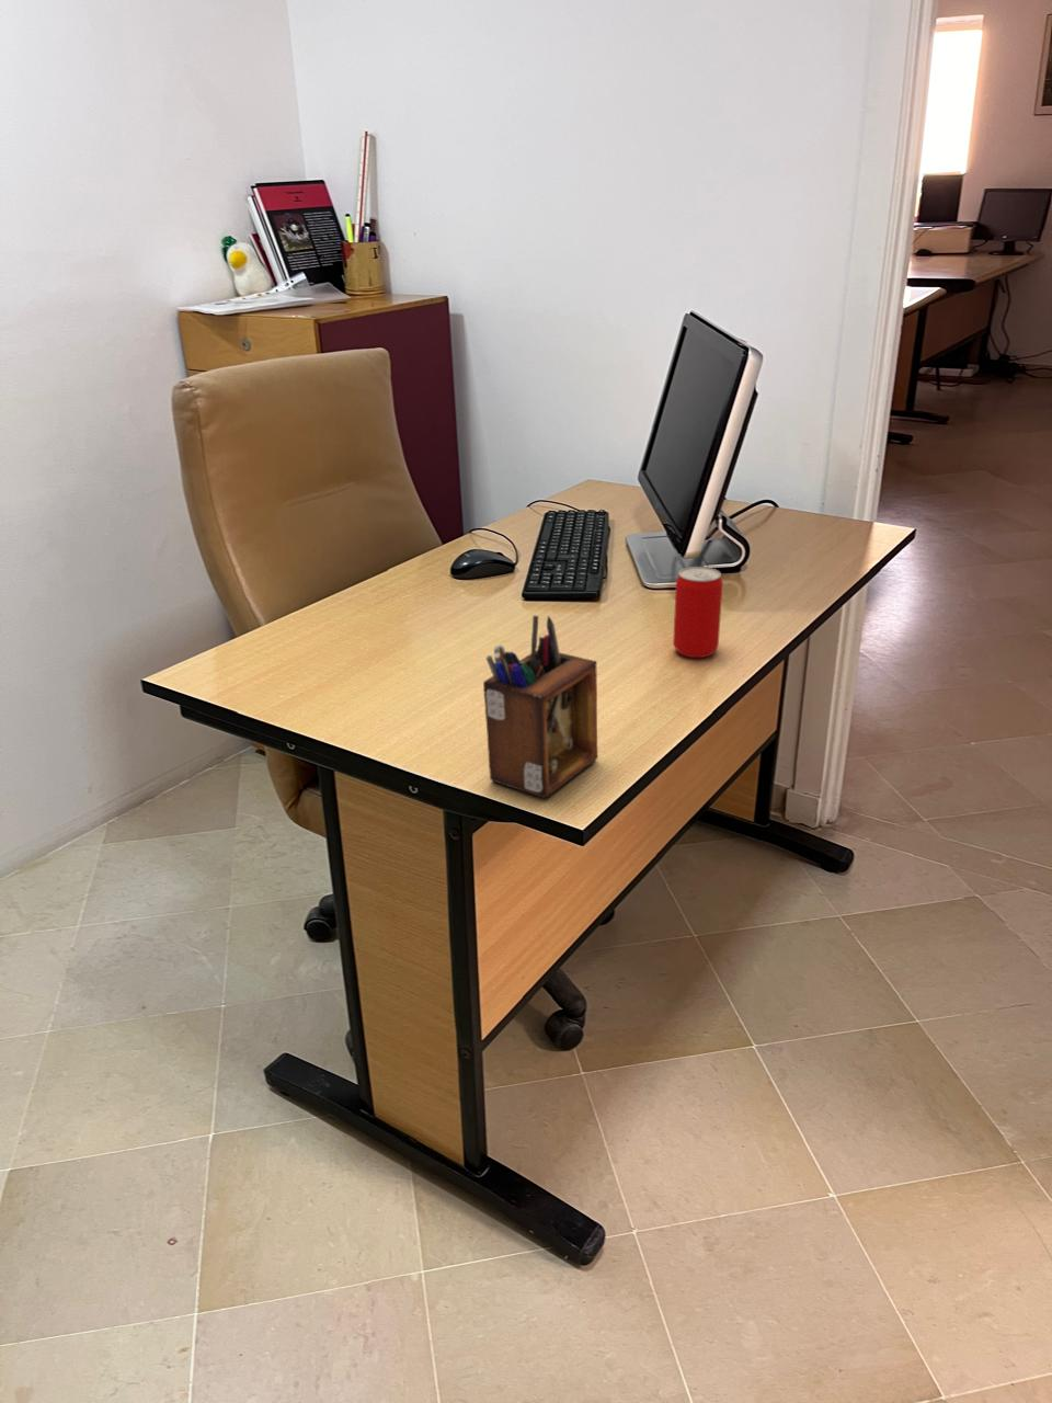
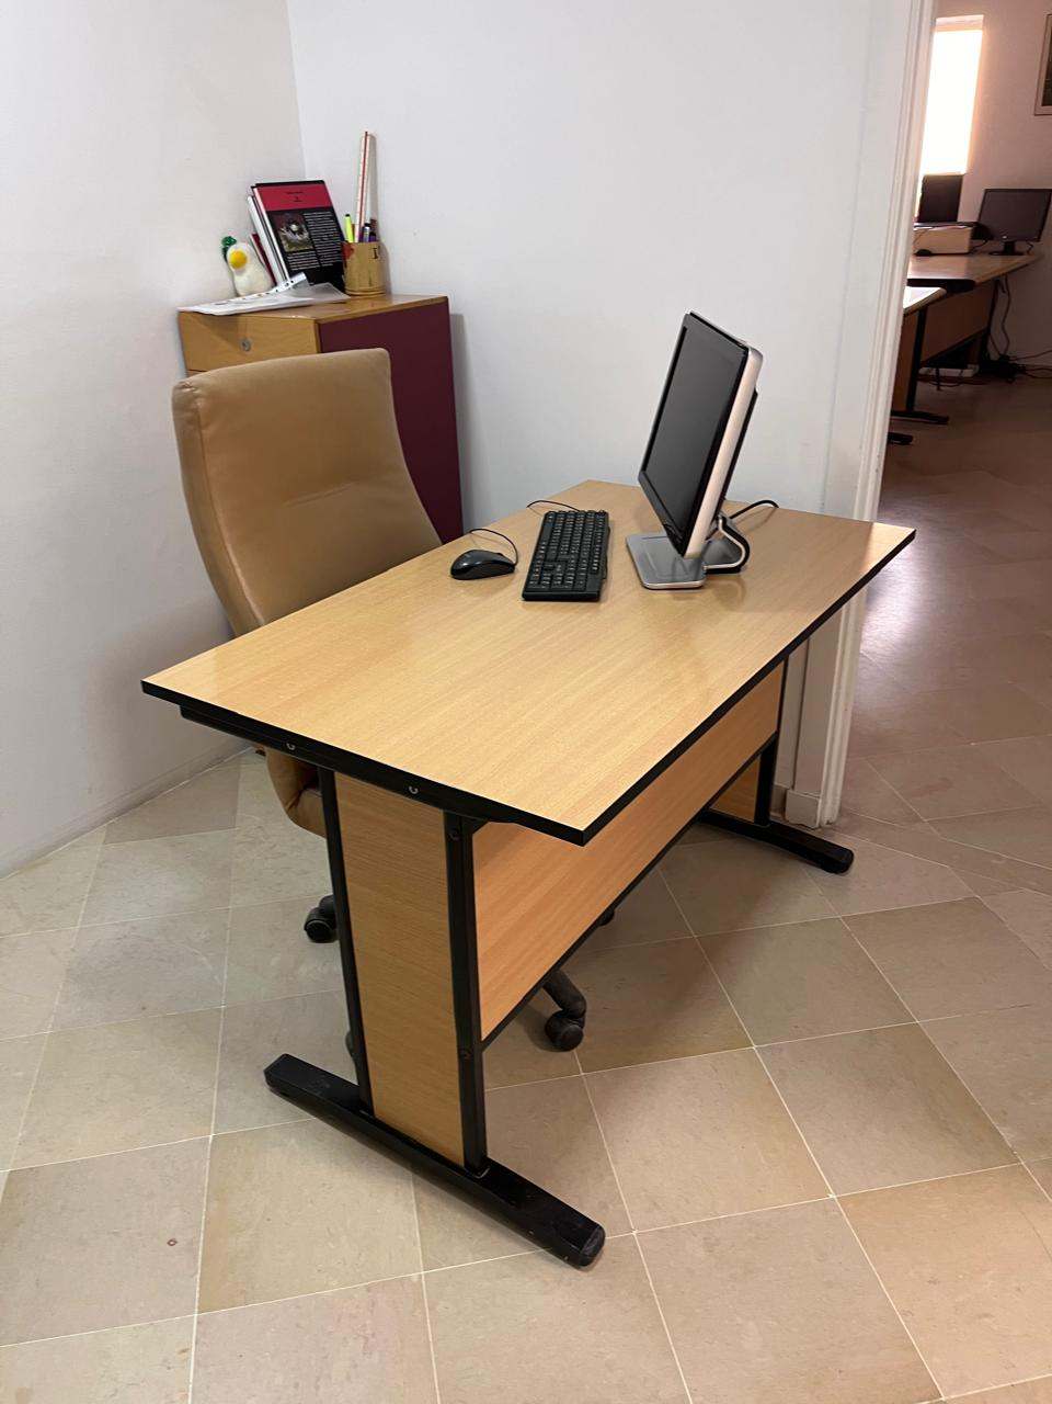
- beverage can (697, 613)
- desk organizer (541, 703)
